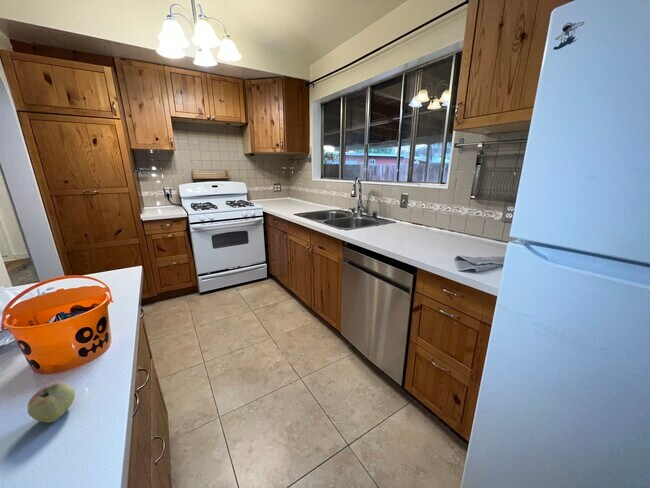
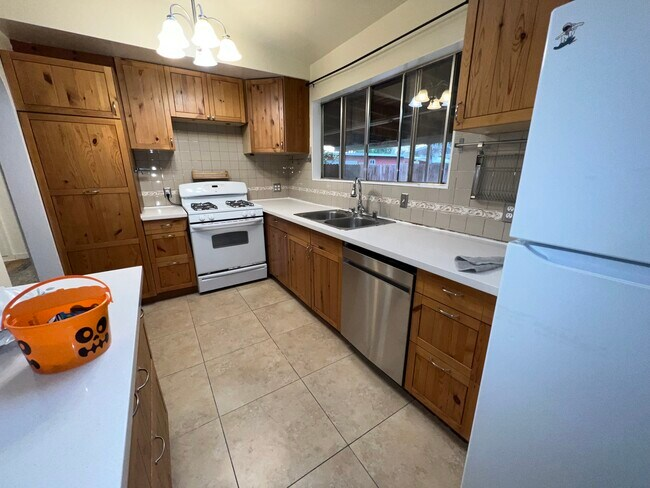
- apple (53, 399)
